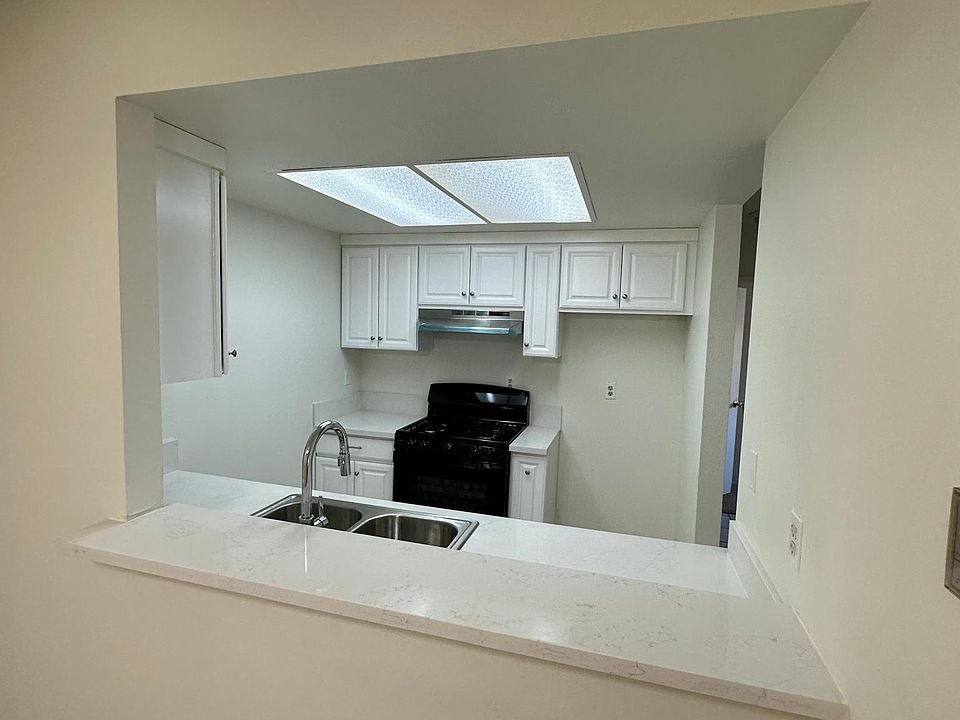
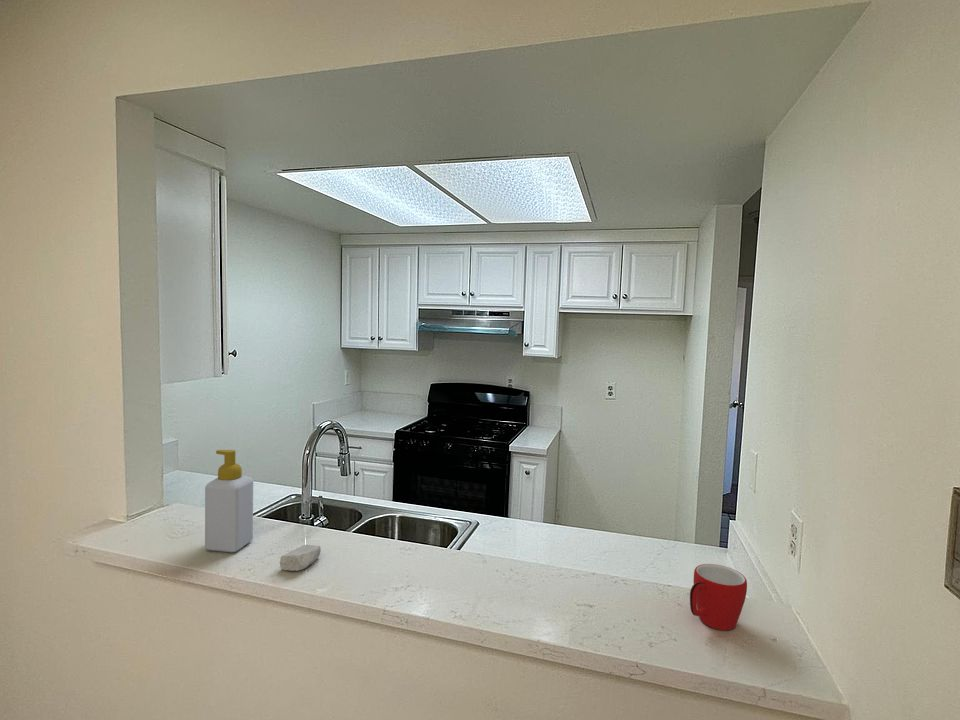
+ mug (713, 599)
+ soap bottle (229, 498)
+ soap bar (302, 555)
